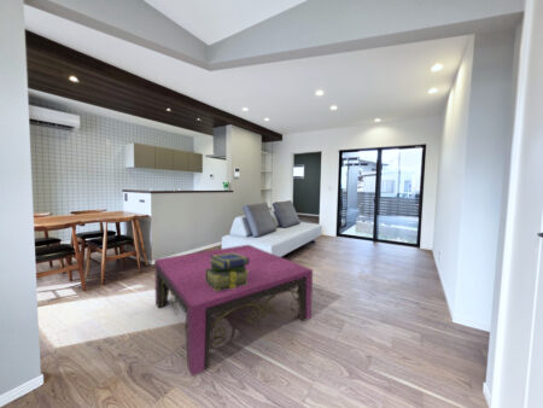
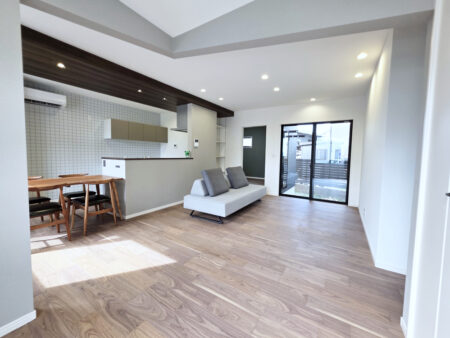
- stack of books (227, 268)
- coffee table (229, 288)
